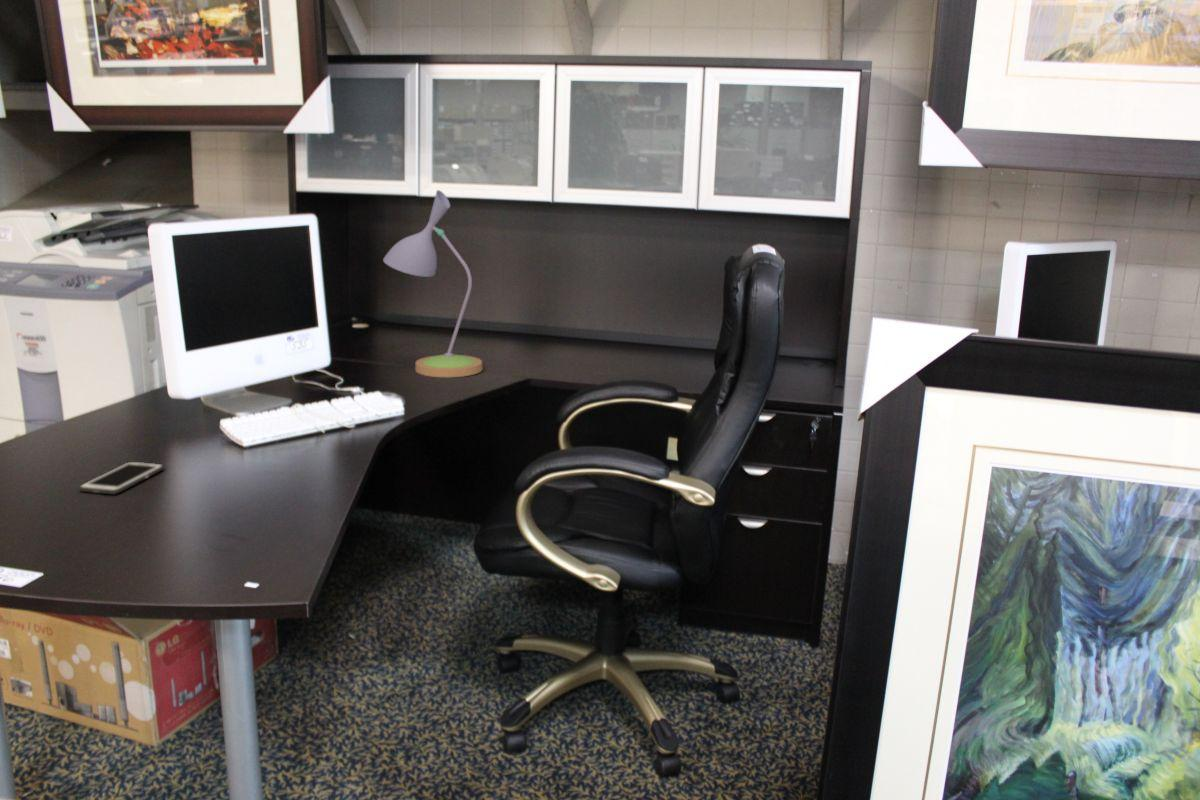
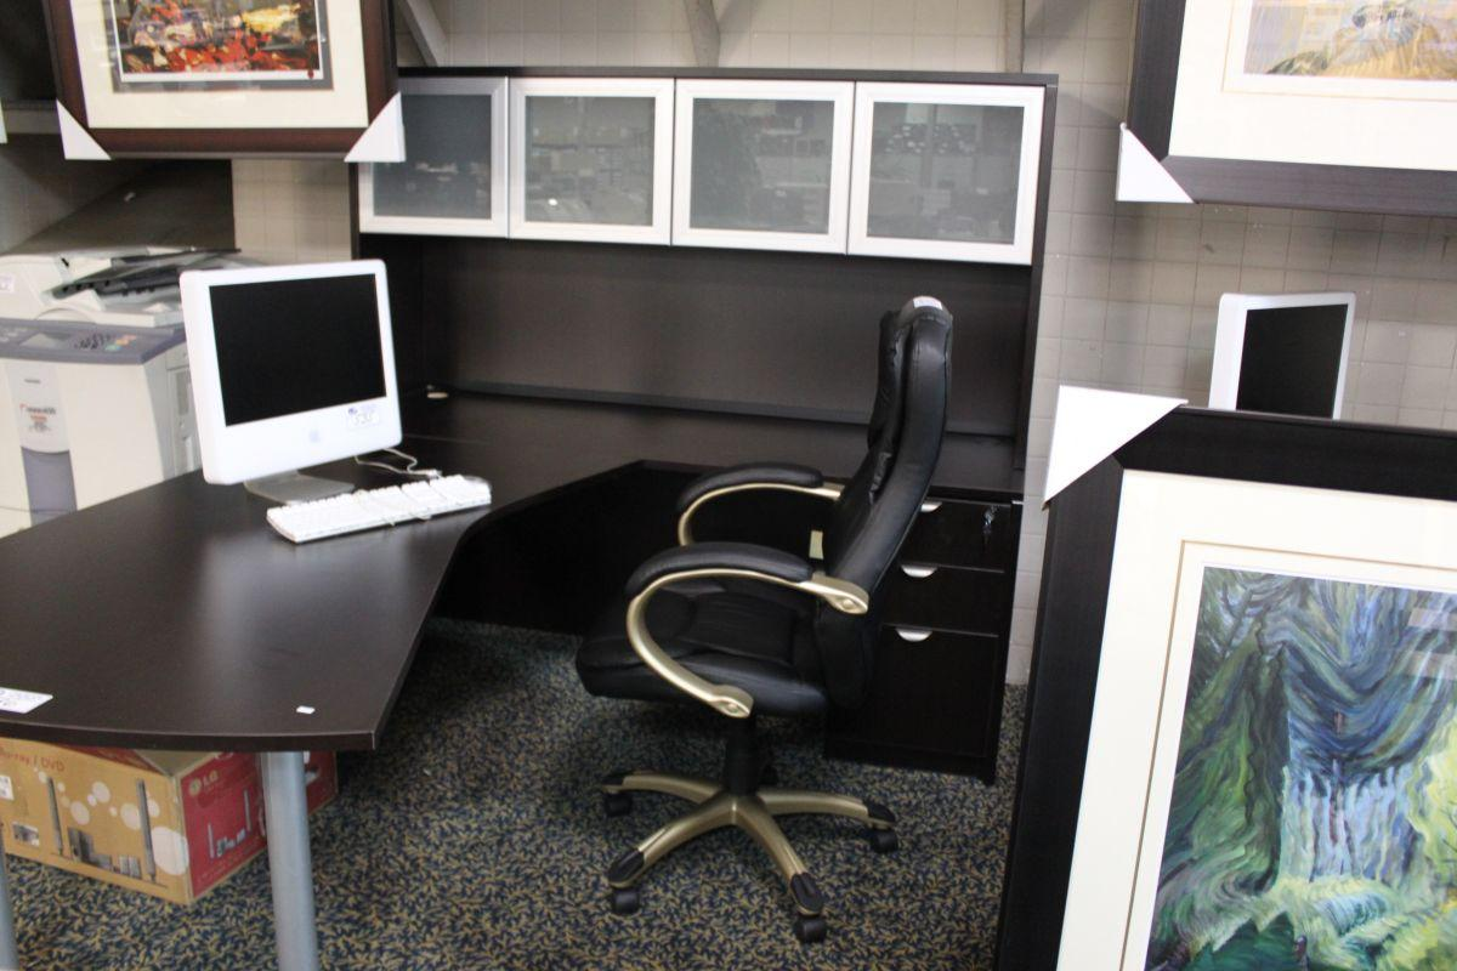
- desk lamp (430, 276)
- cell phone (123, 477)
